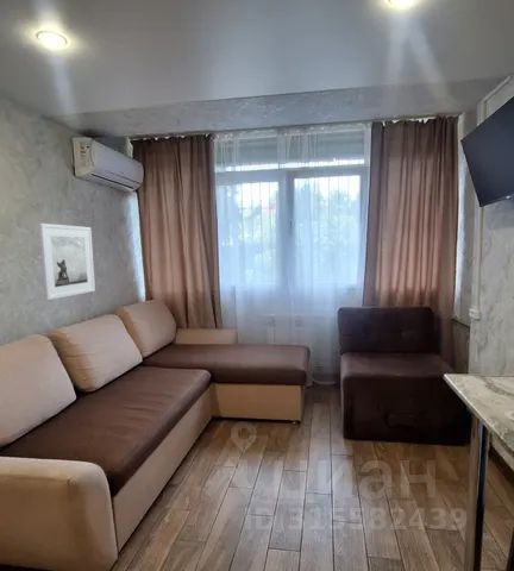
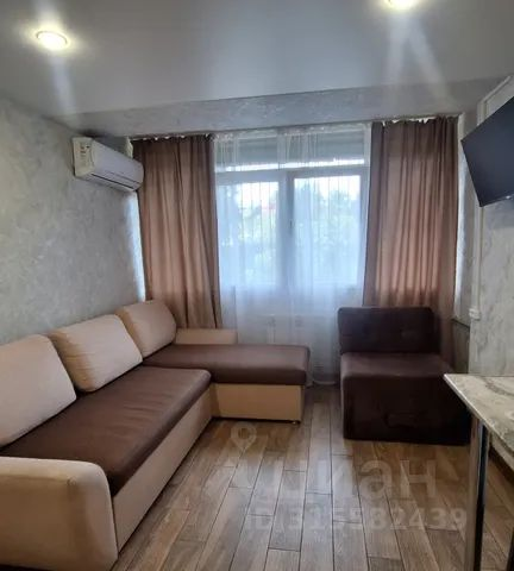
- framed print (69, 261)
